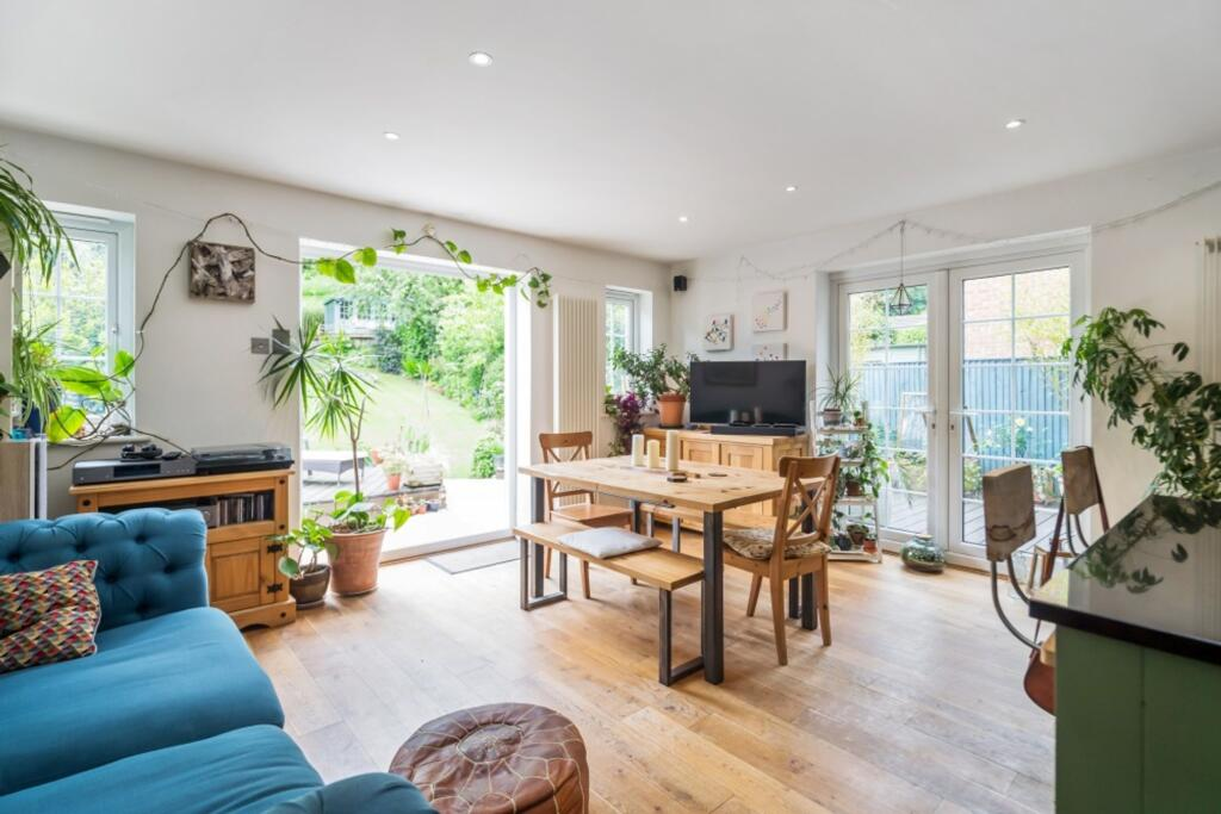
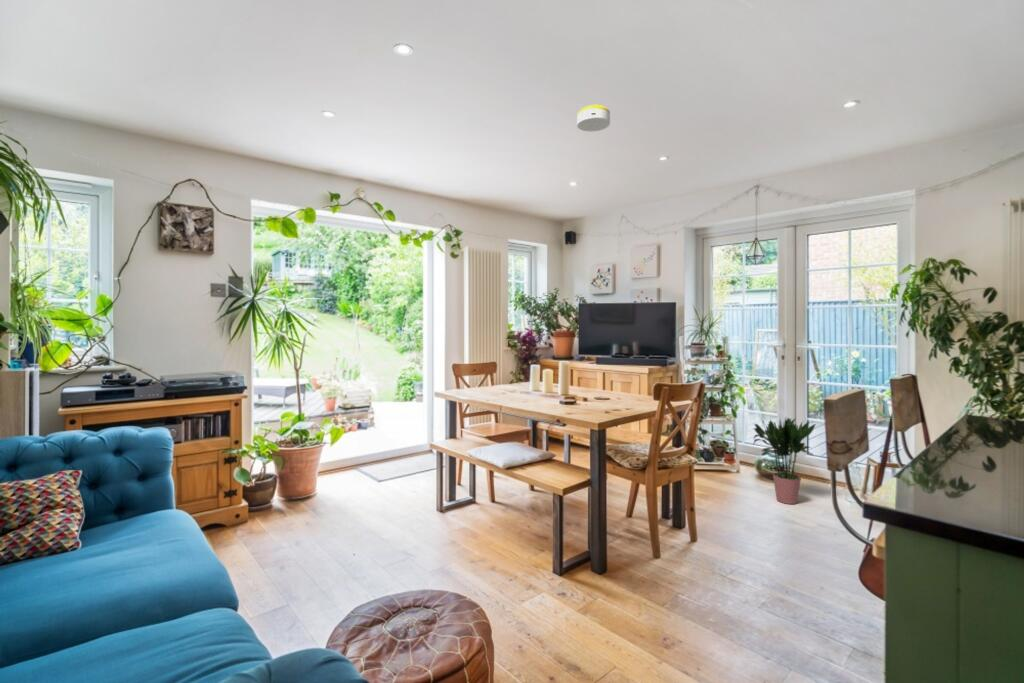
+ smoke detector (593, 117)
+ potted plant (778, 457)
